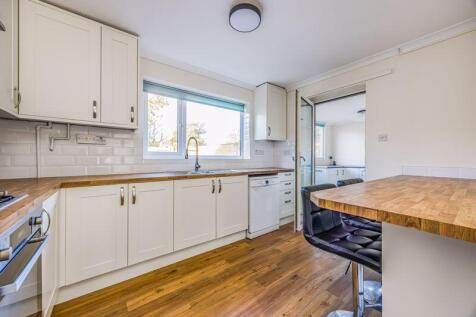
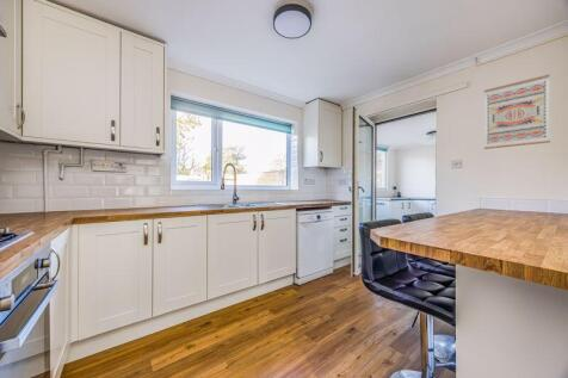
+ wall art (514, 114)
